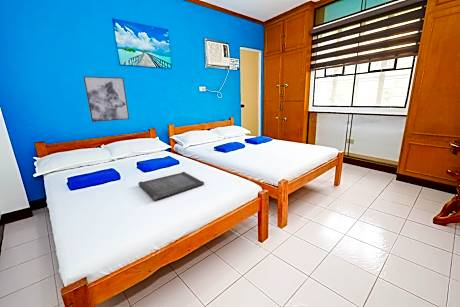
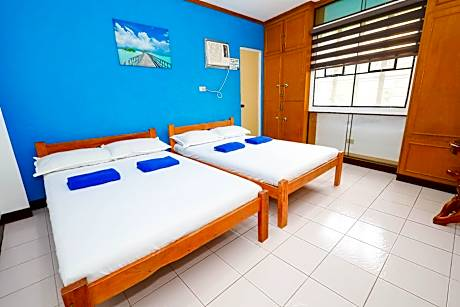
- wall art (107, 99)
- serving tray (171, 183)
